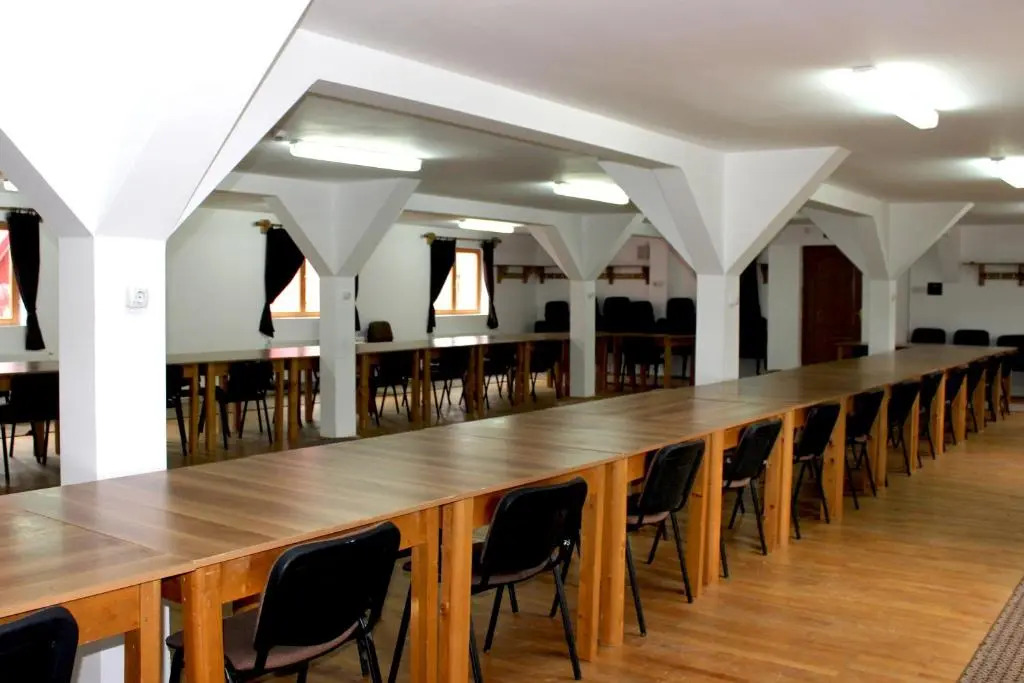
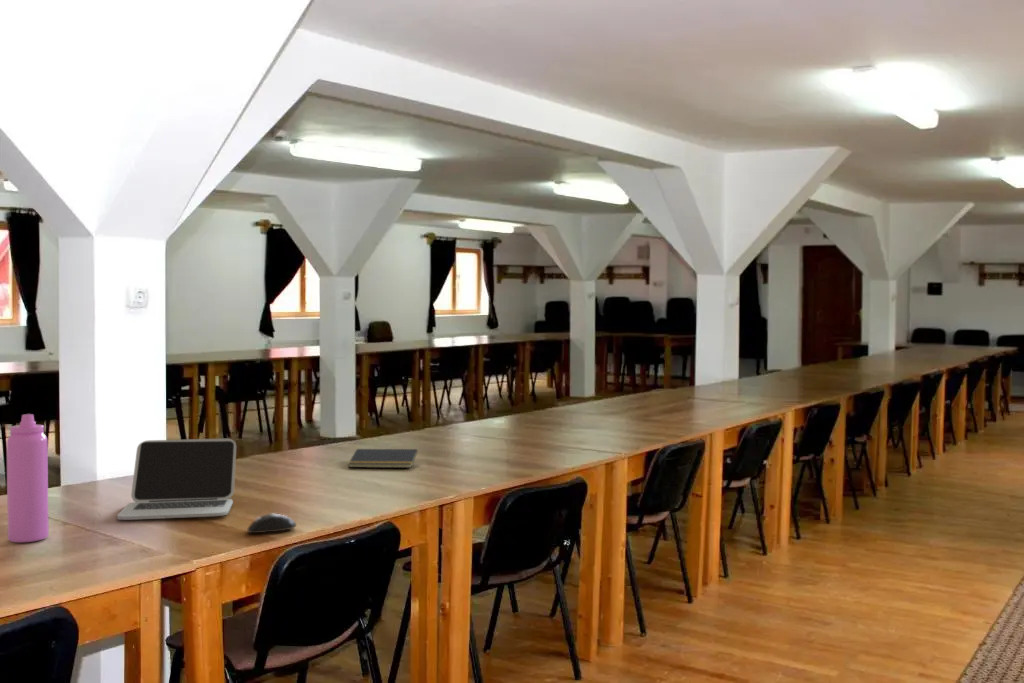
+ laptop (180, 476)
+ notepad (383, 458)
+ mouse (272, 522)
+ water bottle (27, 476)
